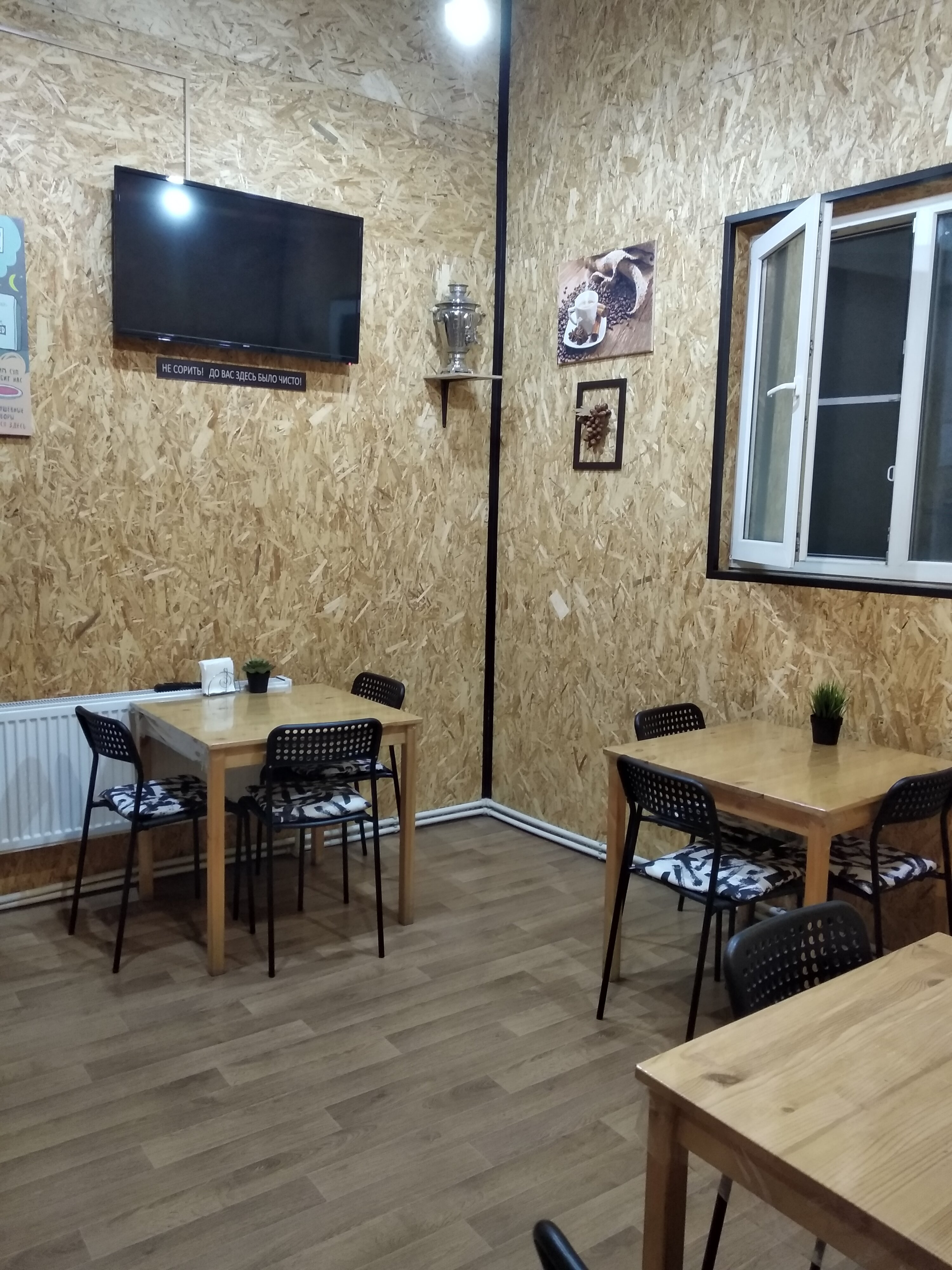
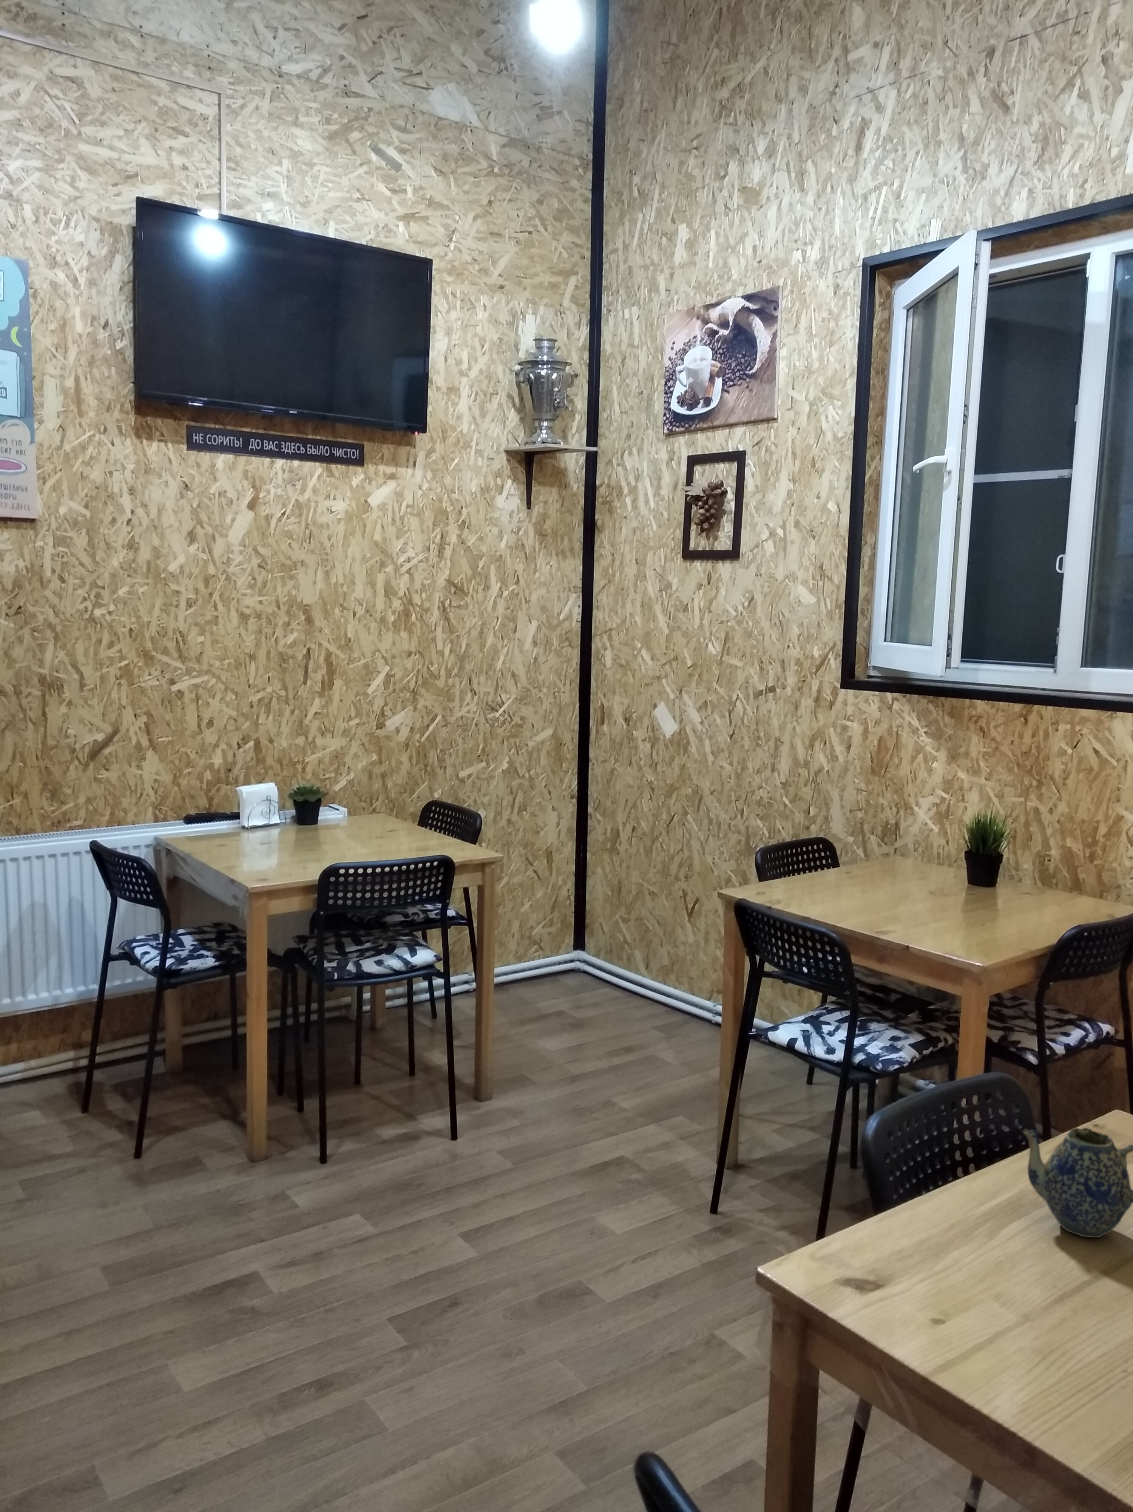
+ teapot (1083, 1177)
